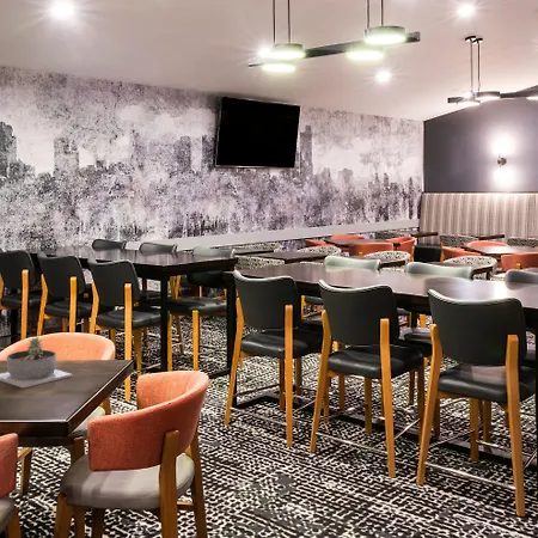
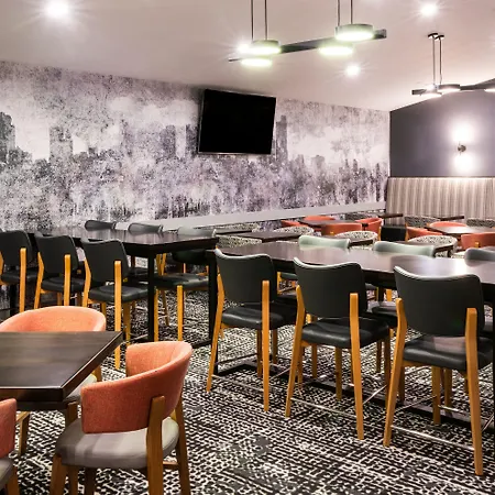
- succulent planter (31, 357)
